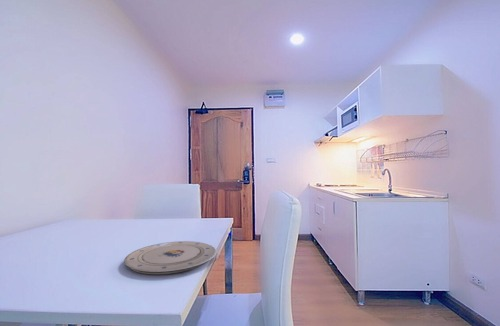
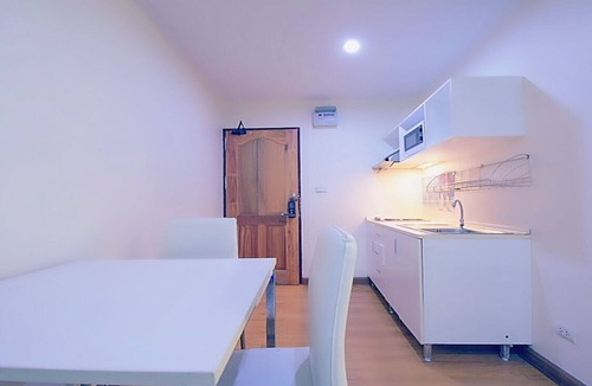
- plate (172, 256)
